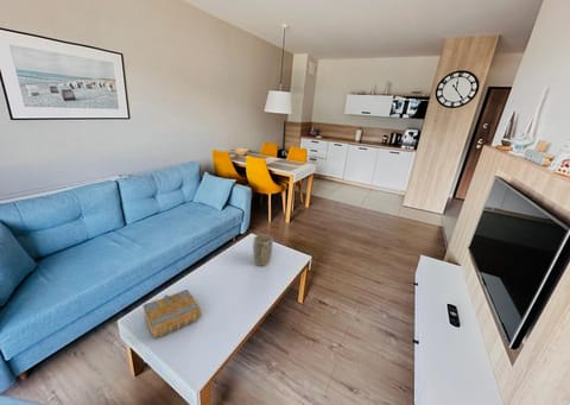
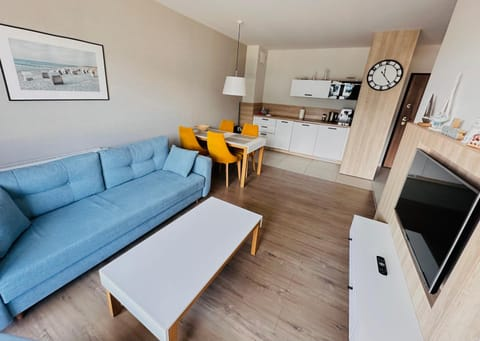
- plant pot (262, 251)
- book (171, 311)
